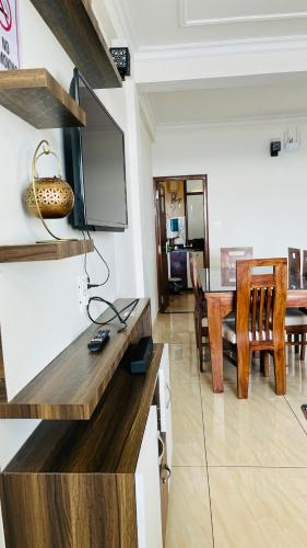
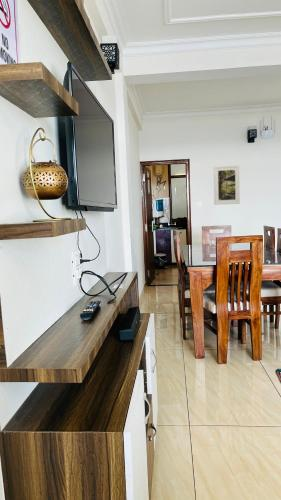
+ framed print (226, 185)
